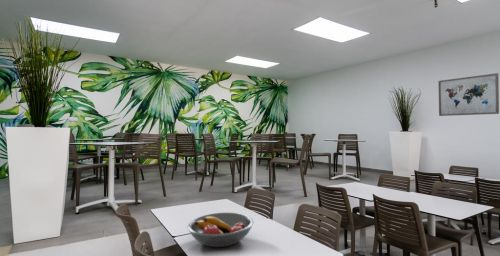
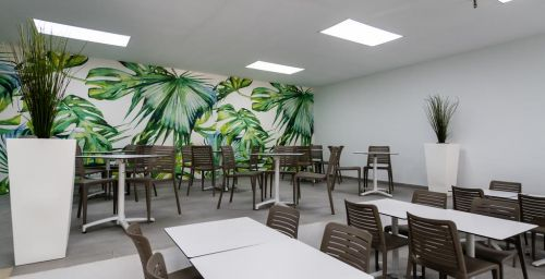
- wall art (466, 96)
- fruit bowl (221, 229)
